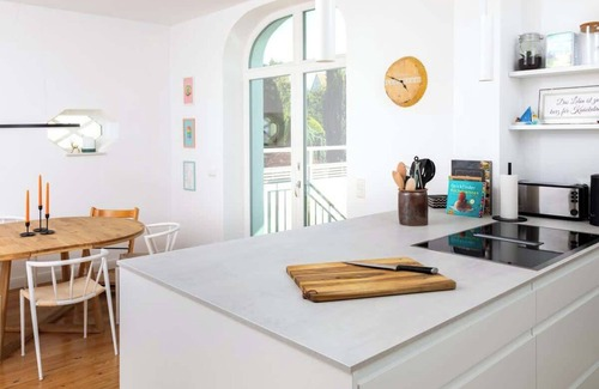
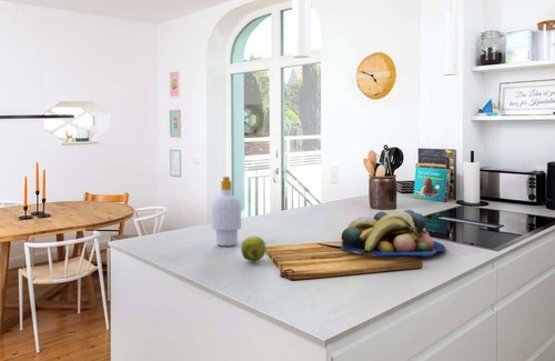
+ apple (253, 248)
+ fruit bowl (392, 228)
+ soap bottle (226, 210)
